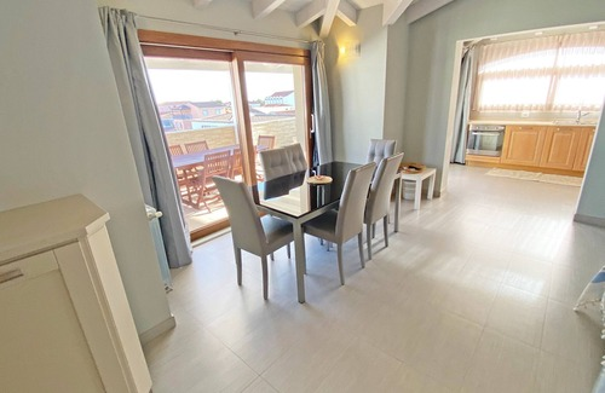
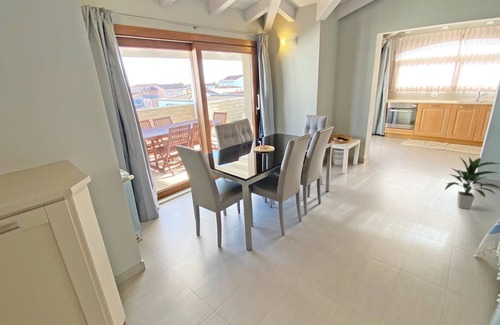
+ indoor plant (469, 181)
